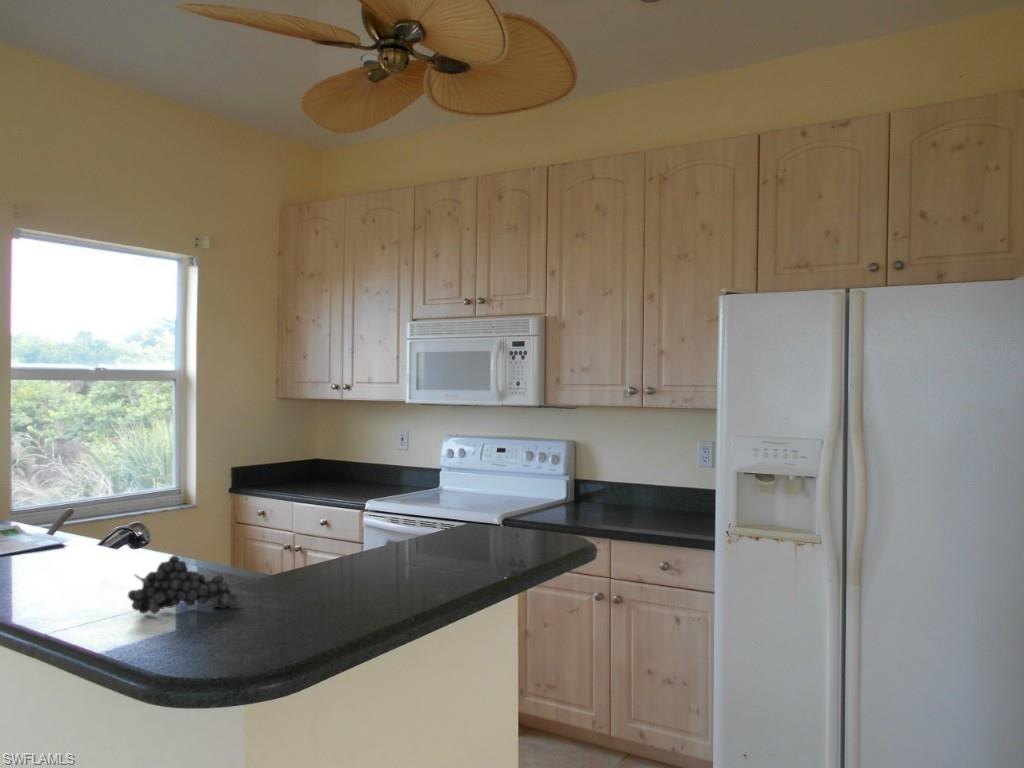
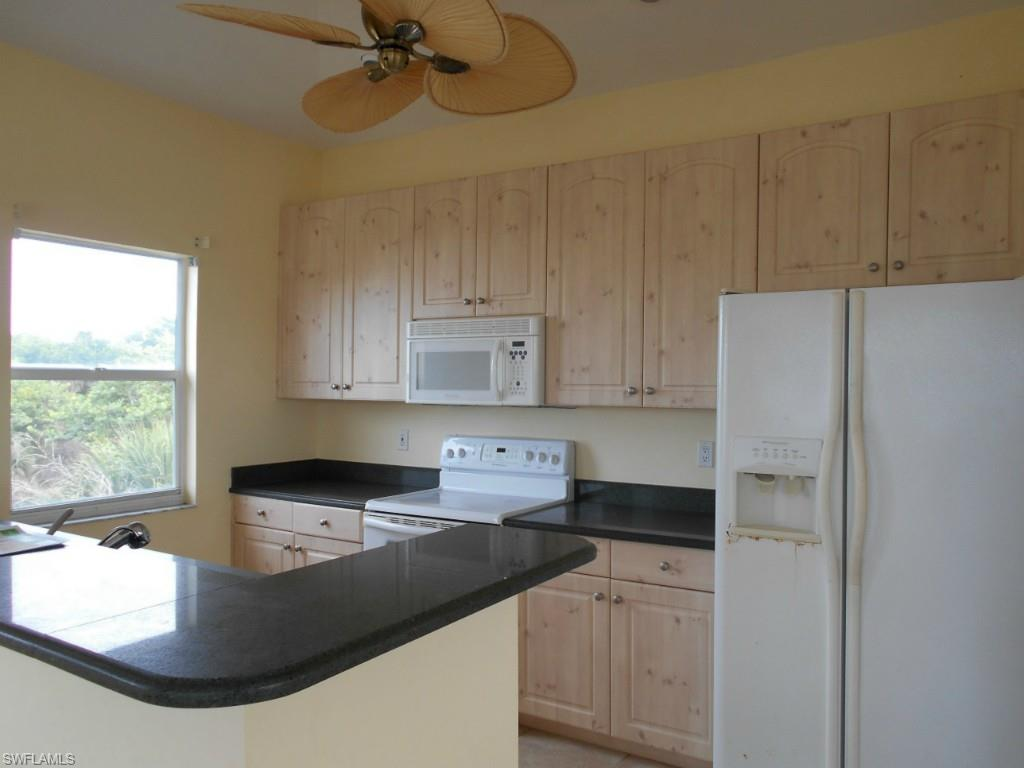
- fruit (183, 581)
